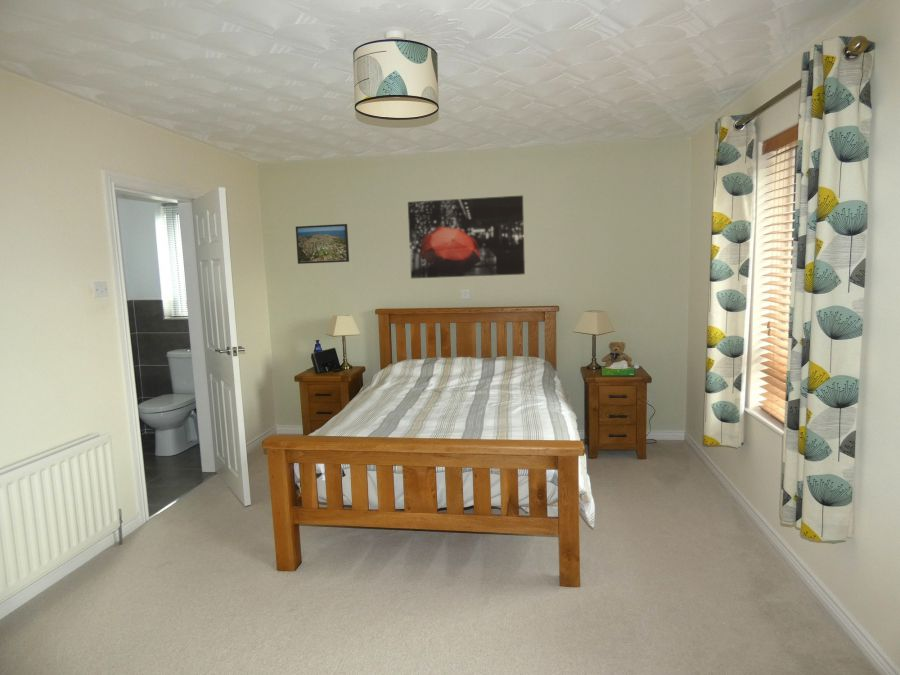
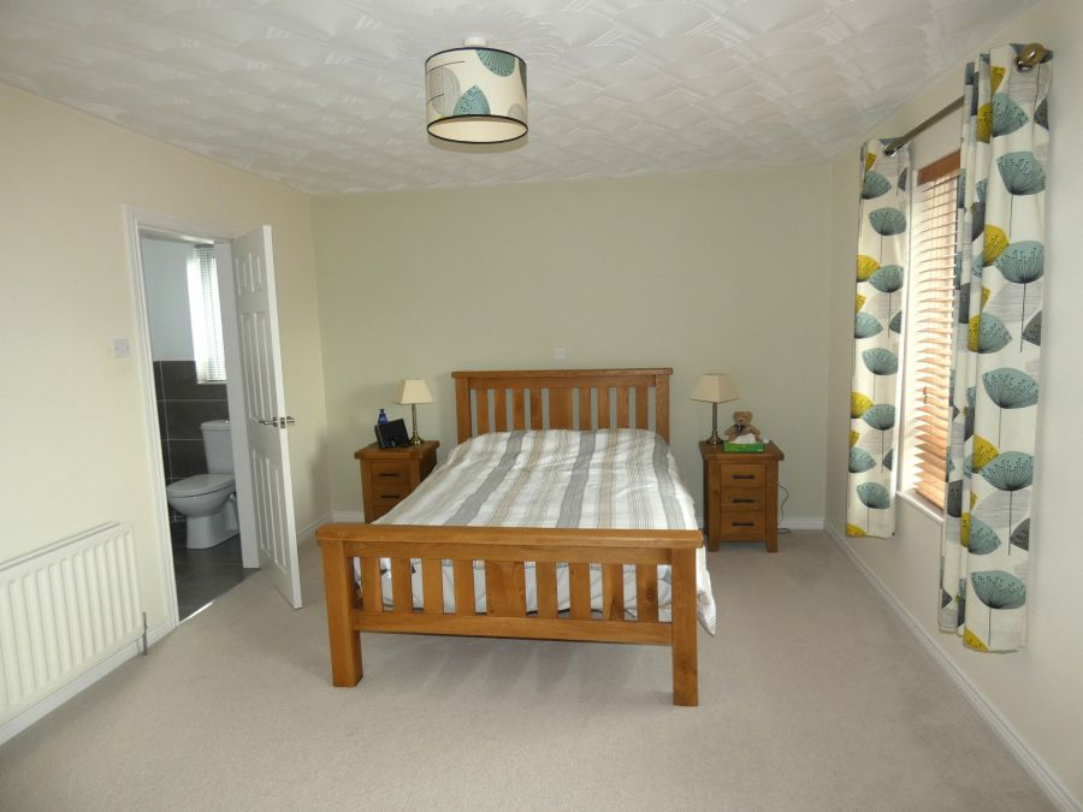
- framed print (322, 244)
- wall art (466, 237)
